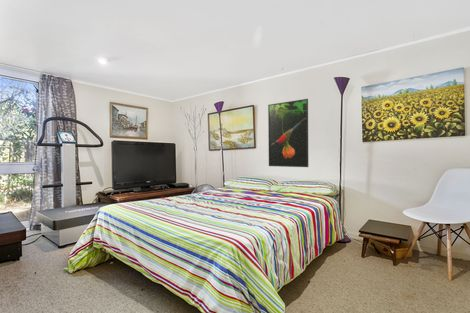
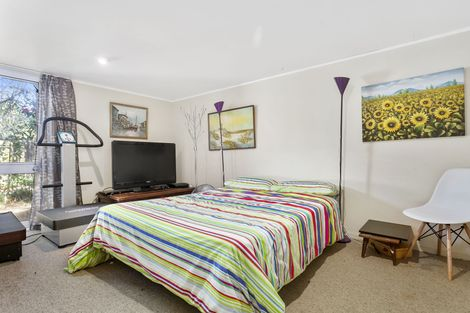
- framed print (287, 134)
